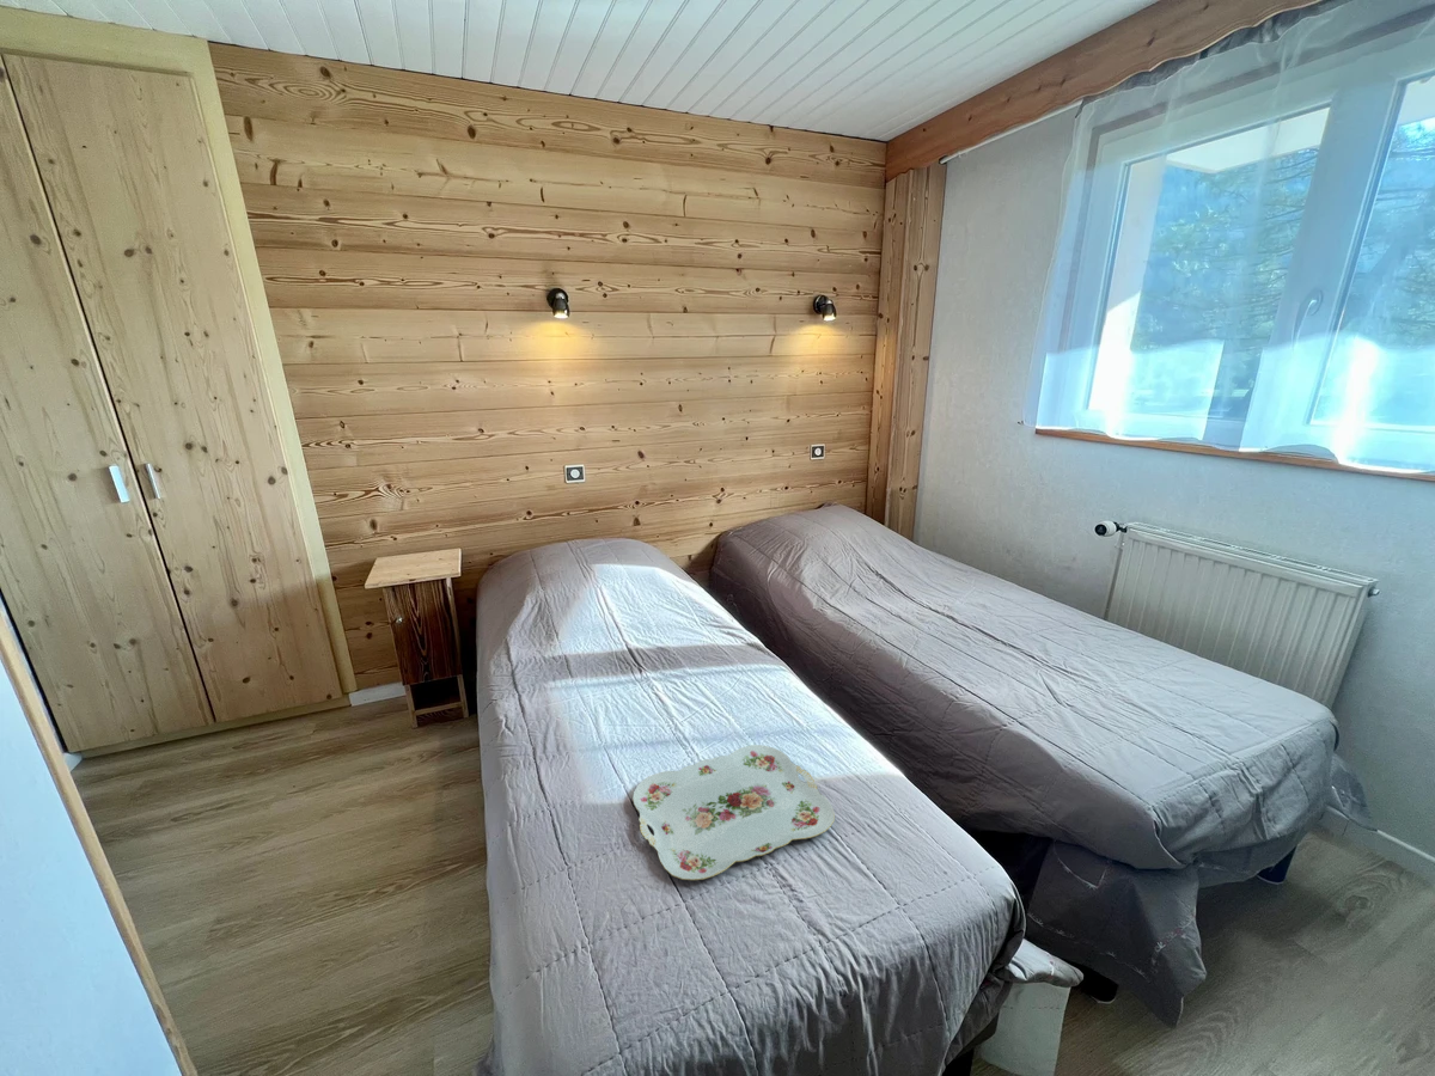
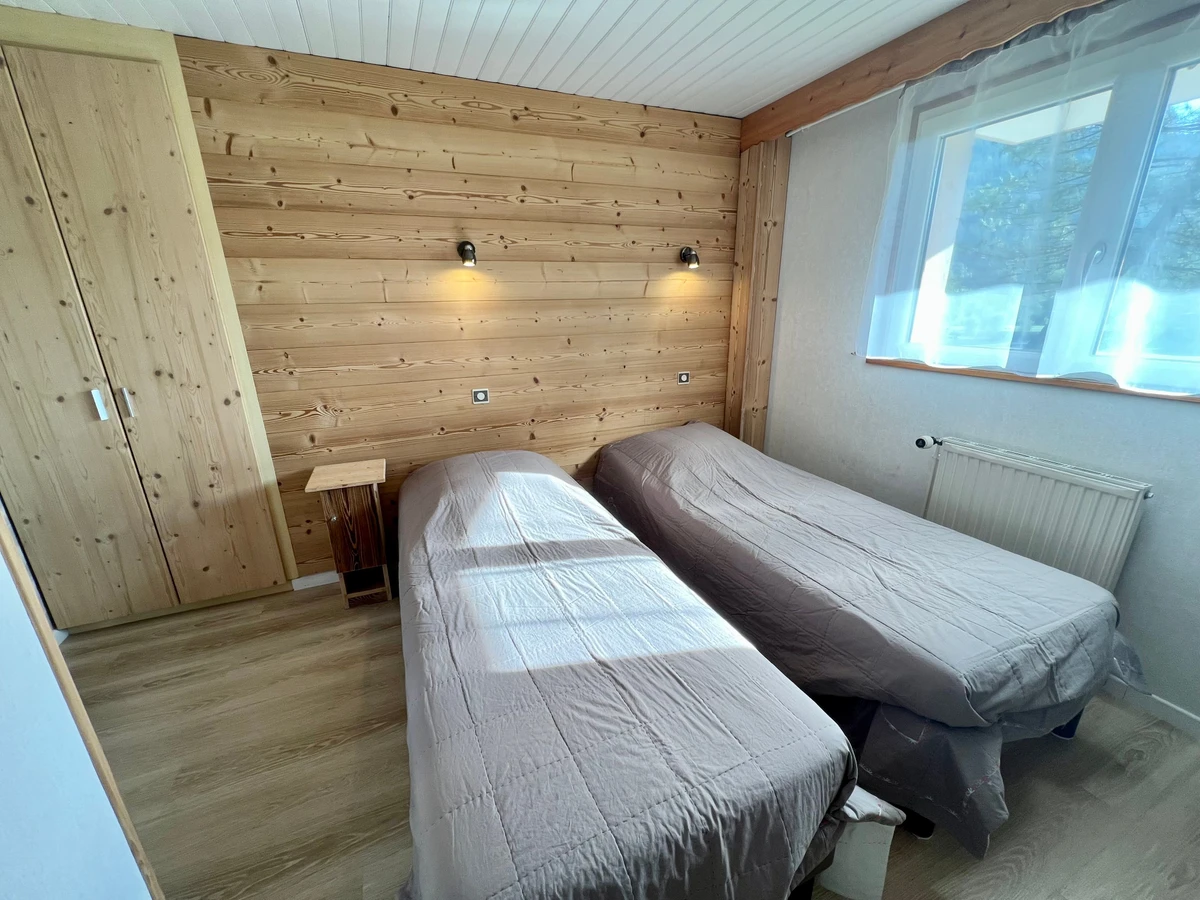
- serving tray (731, 805)
